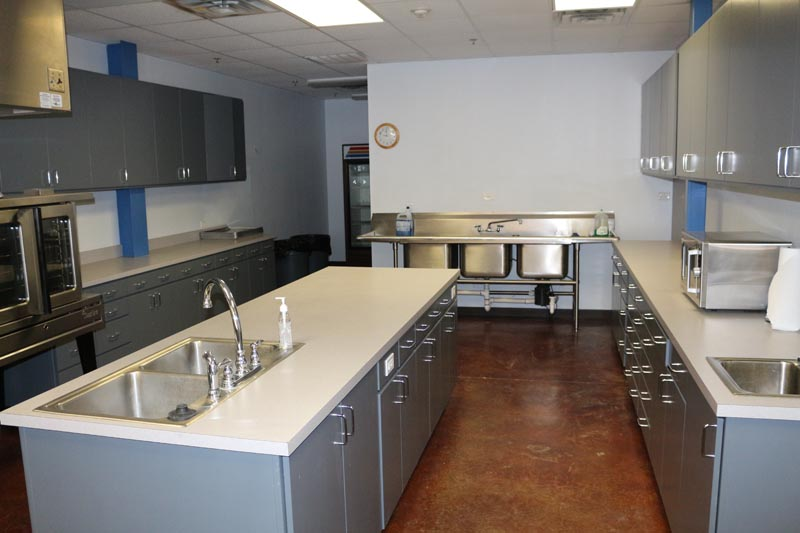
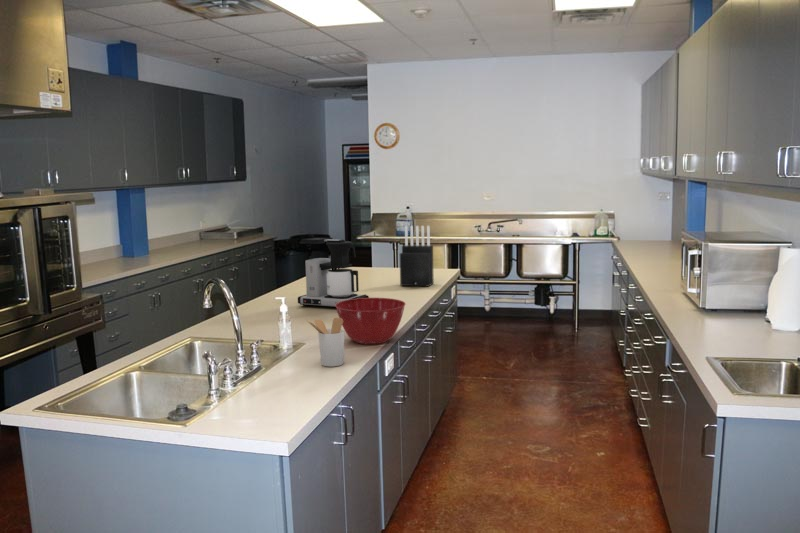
+ coffee maker (332, 272)
+ utensil holder (325, 340)
+ mixing bowl (370, 322)
+ knife block (415, 255)
